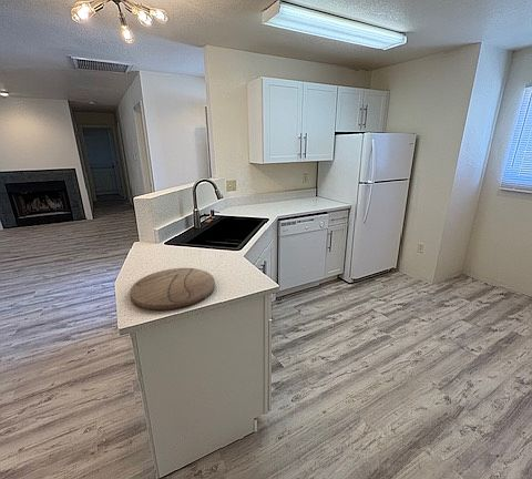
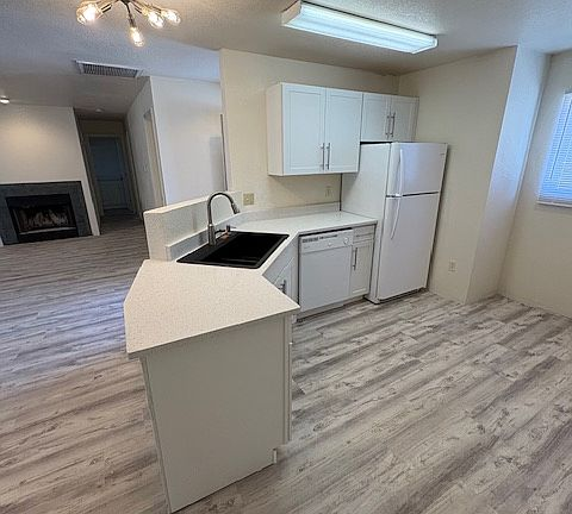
- cutting board (174, 286)
